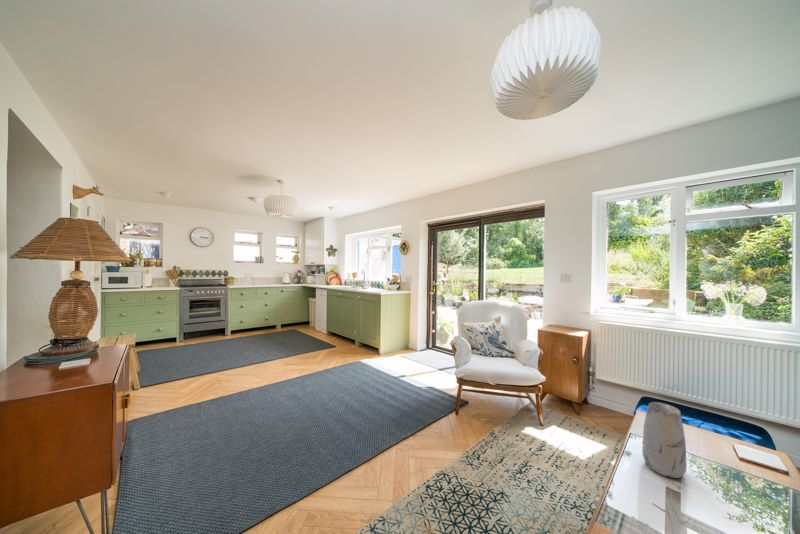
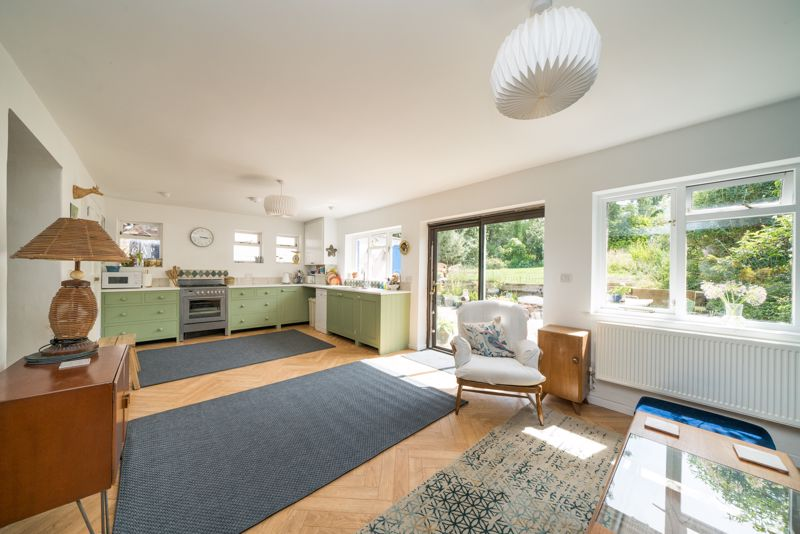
- vase (663, 438)
